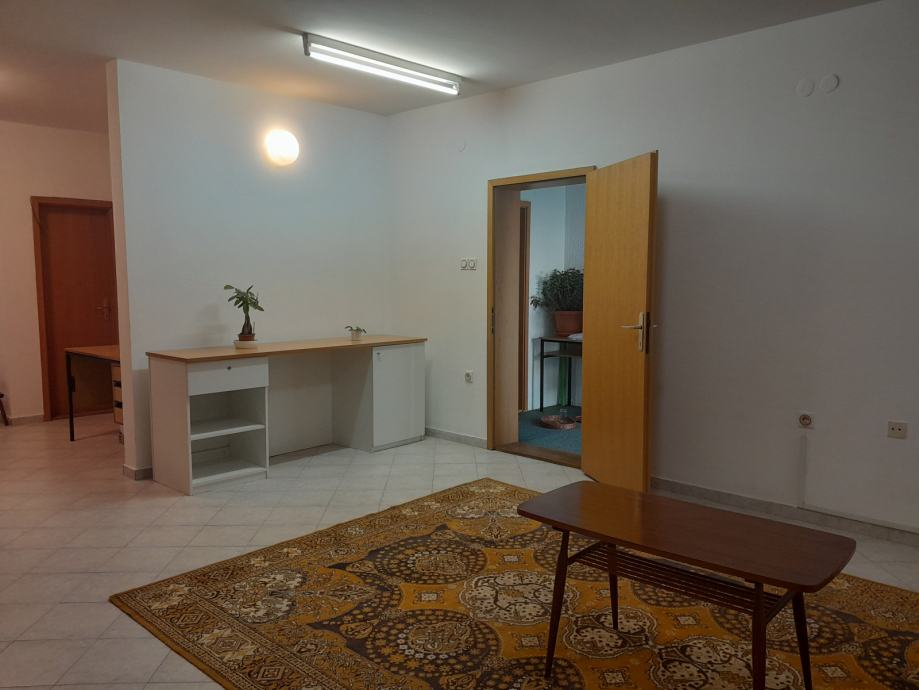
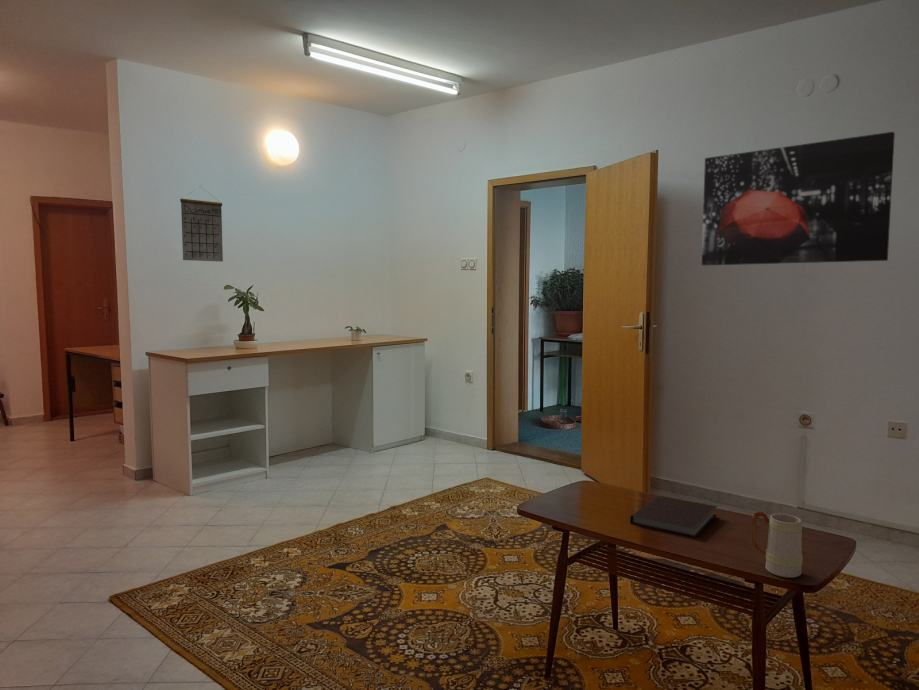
+ notebook (674, 514)
+ calendar (202, 223)
+ mug (776, 542)
+ wall art (789, 205)
